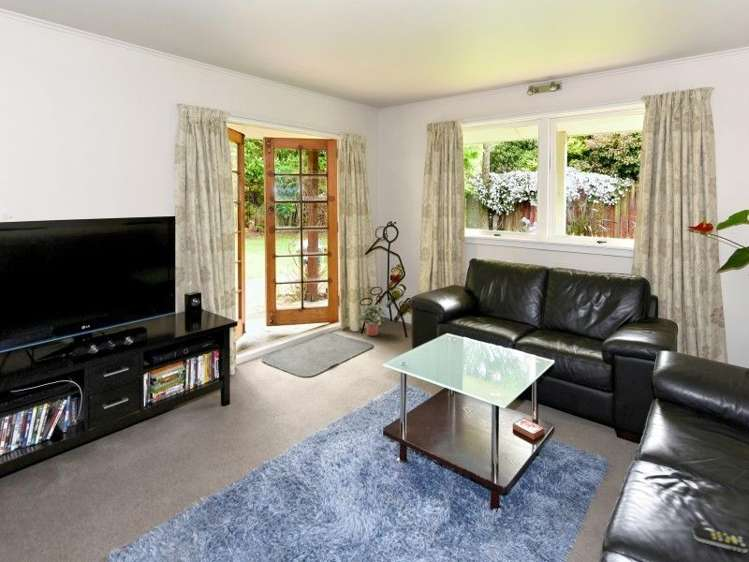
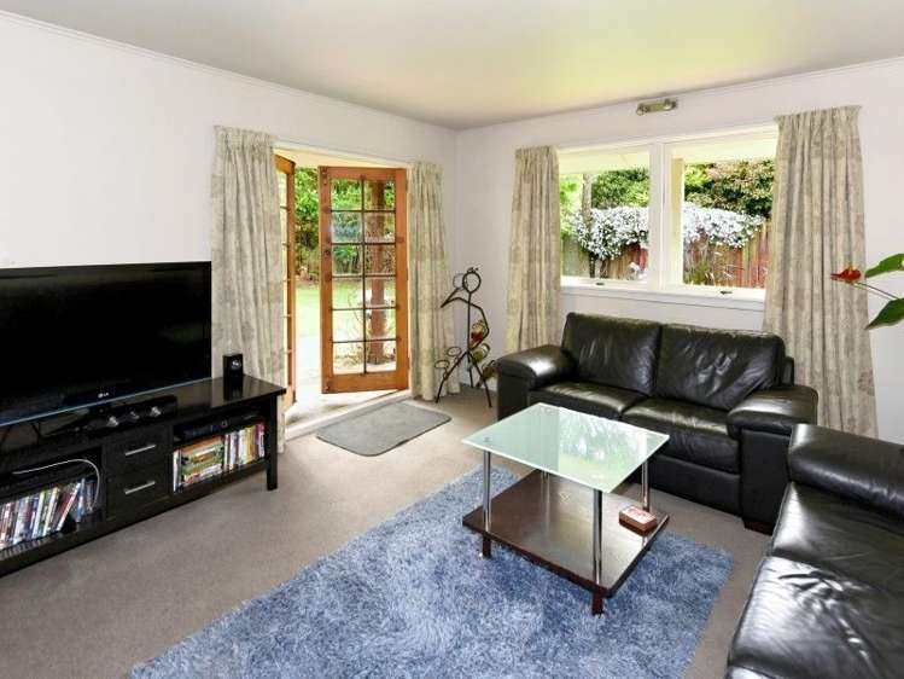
- remote control (719, 539)
- potted plant (372, 319)
